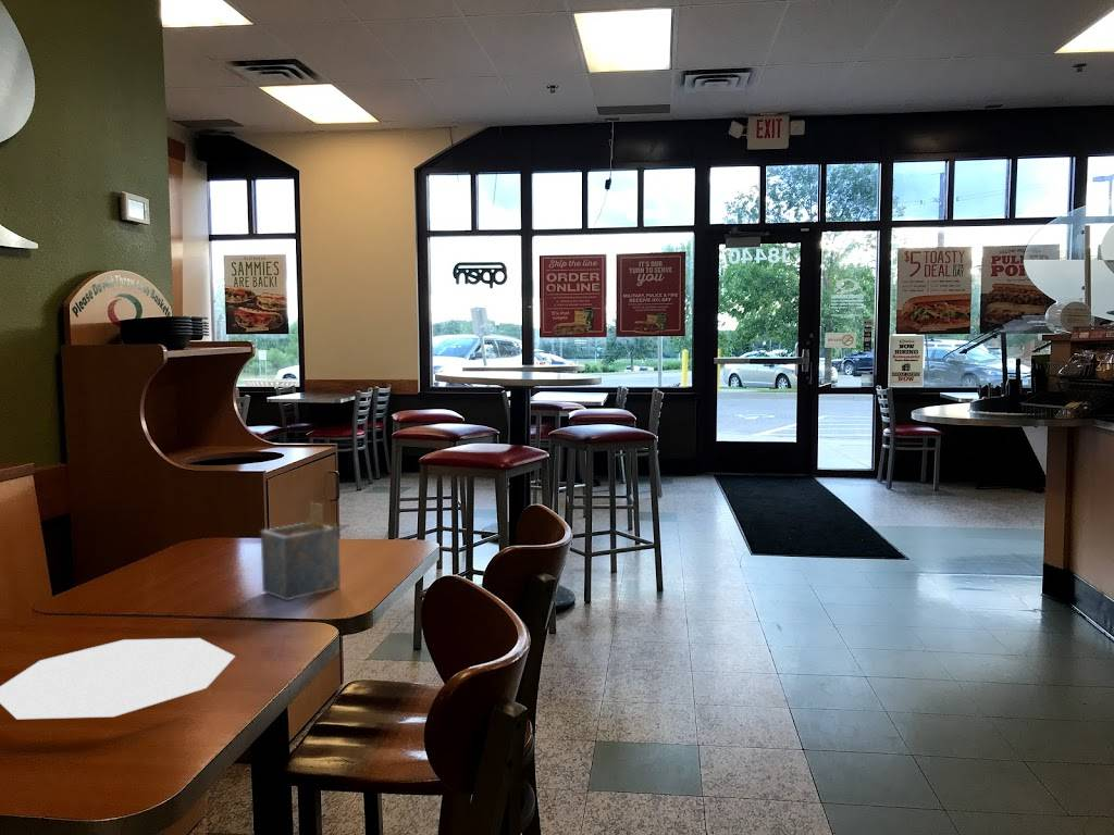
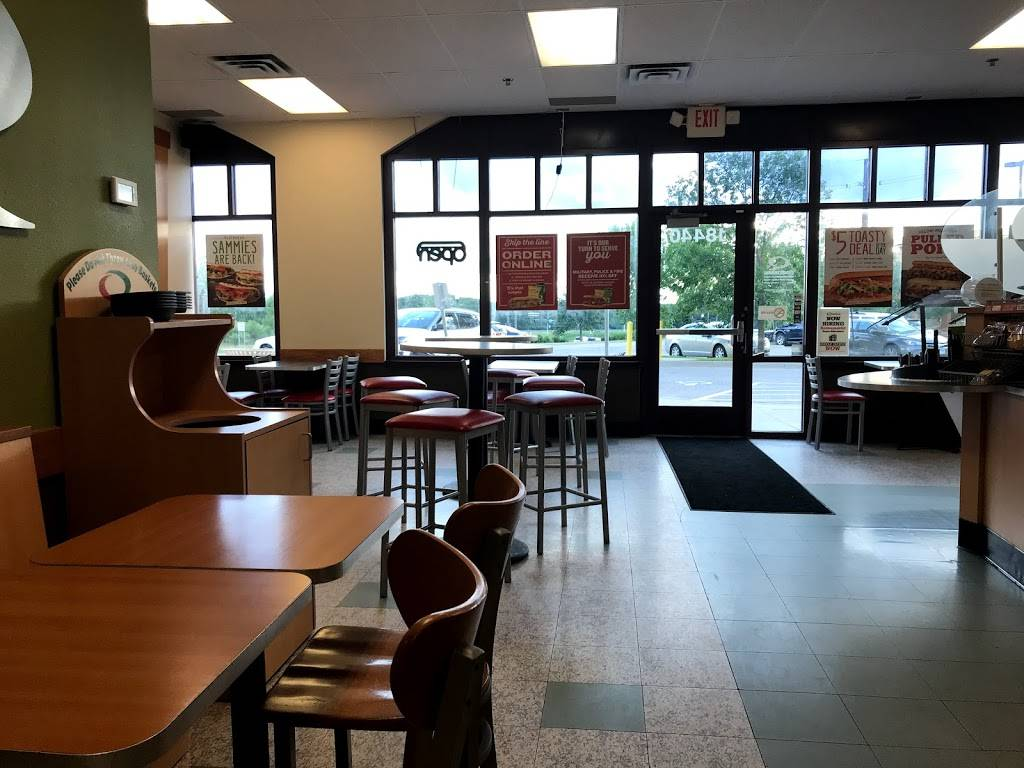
- napkin holder (300, 548)
- plate (119, 670)
